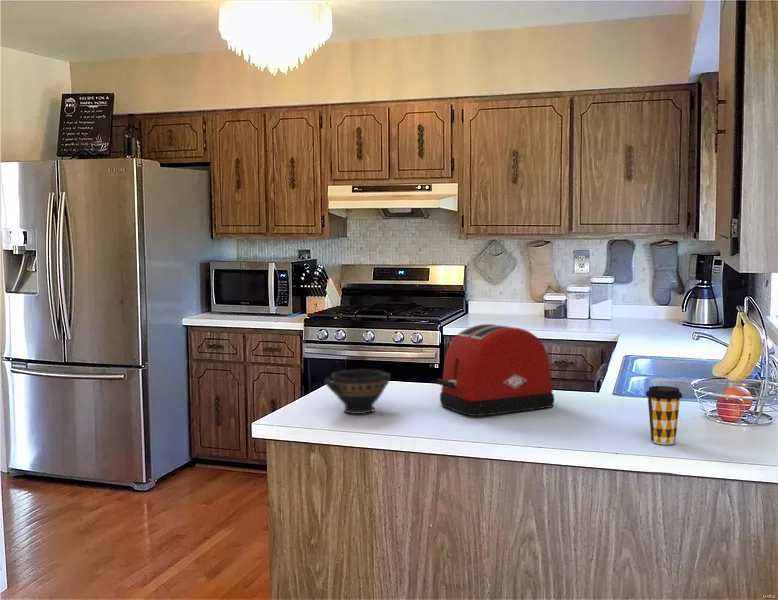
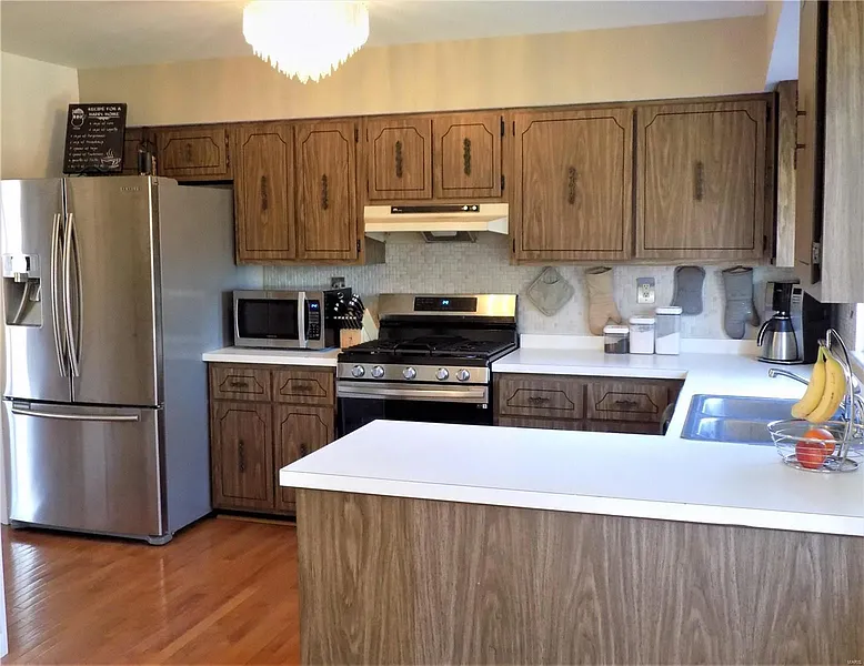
- toaster (496, 365)
- bowl (358, 392)
- coffee cup (663, 415)
